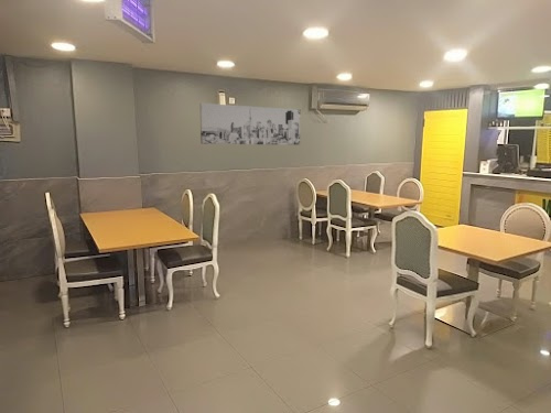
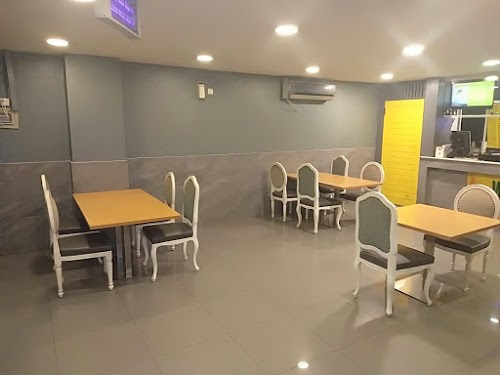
- wall art (253, 126)
